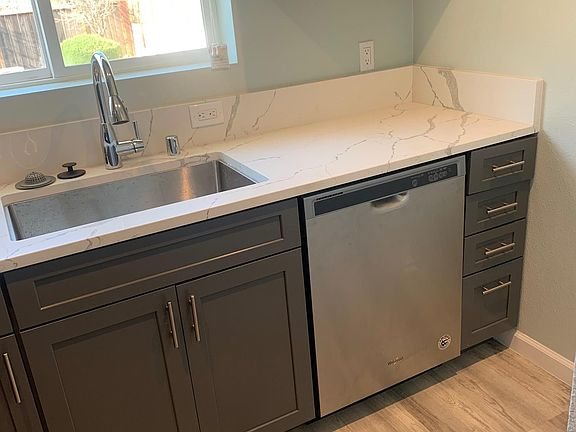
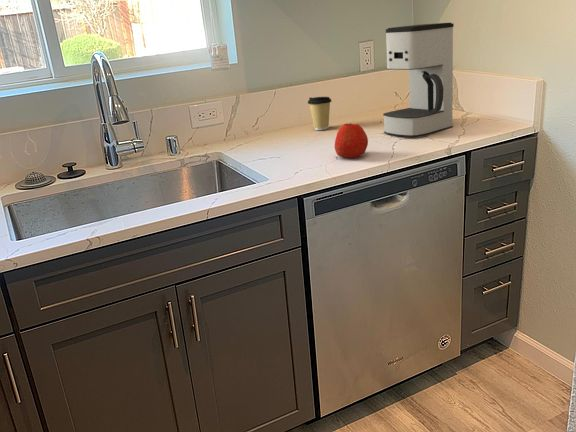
+ coffee maker (418, 79)
+ apple (350, 139)
+ coffee cup (320, 112)
